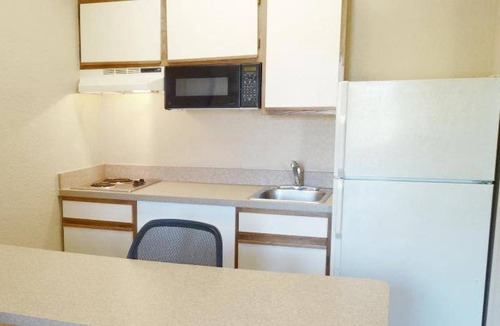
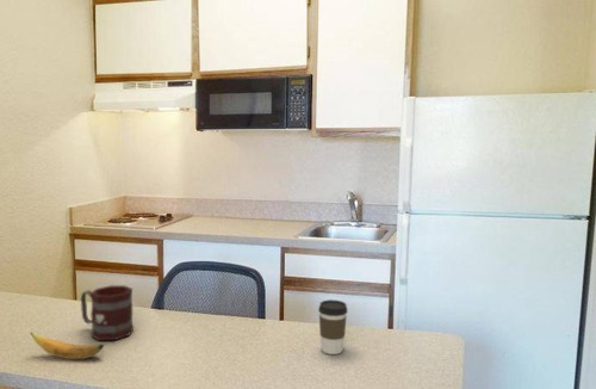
+ mug (105, 310)
+ banana (67, 345)
+ coffee cup (333, 327)
